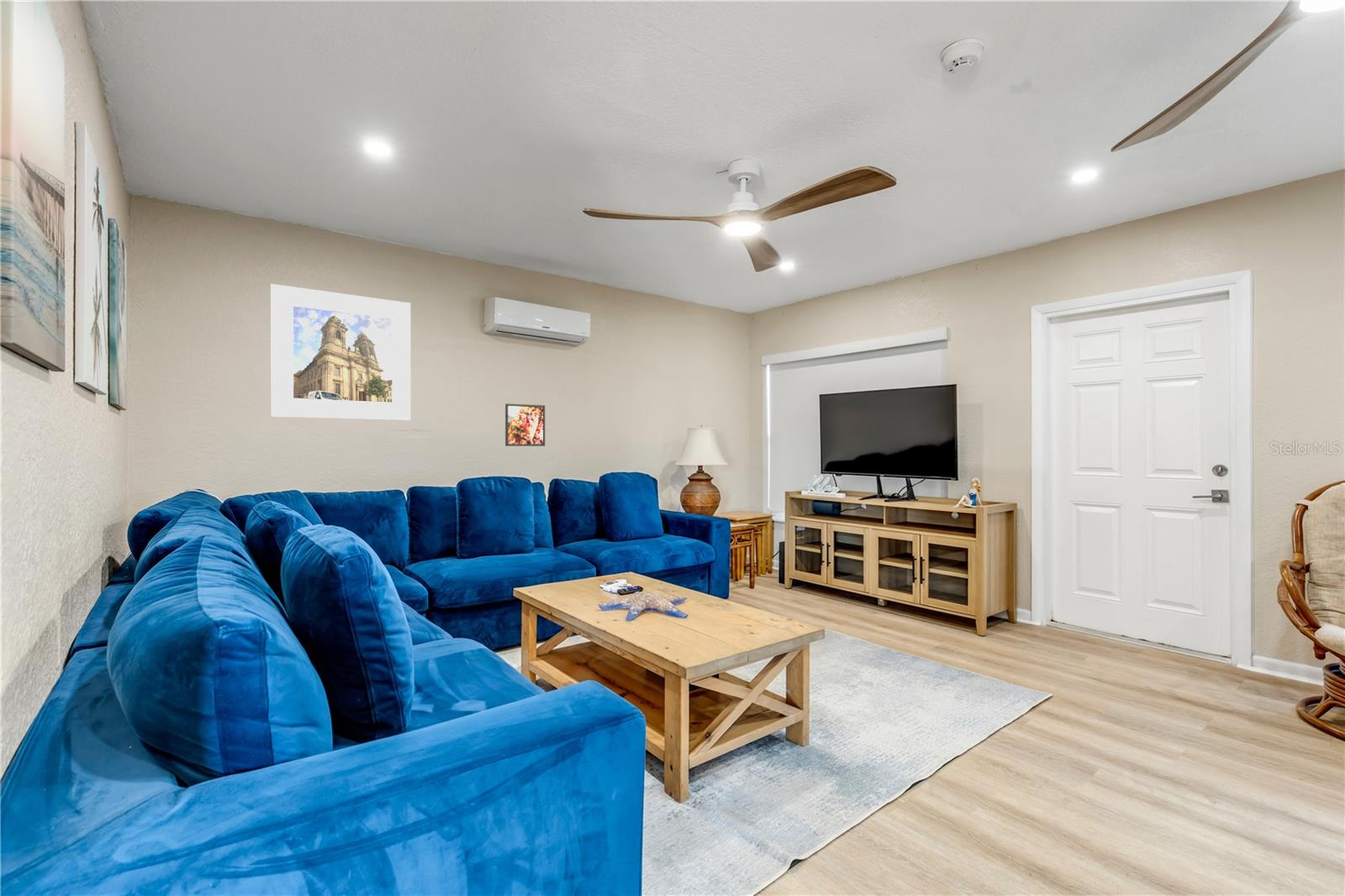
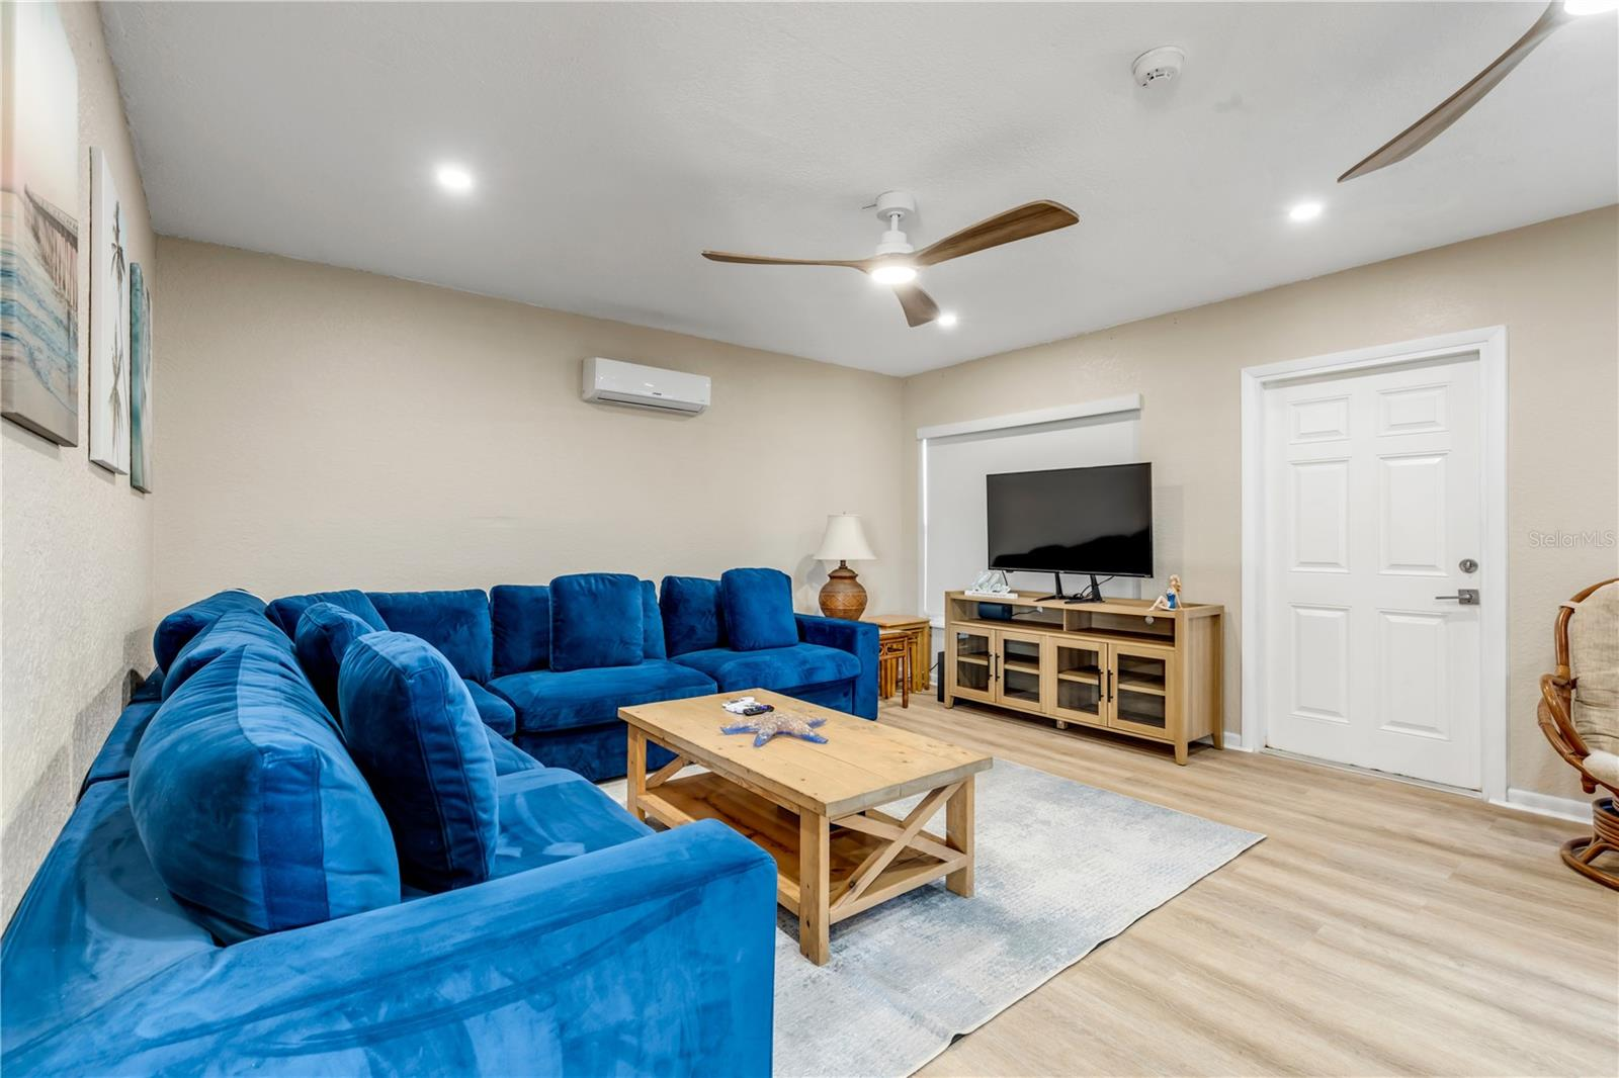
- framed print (345, 356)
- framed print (525, 425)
